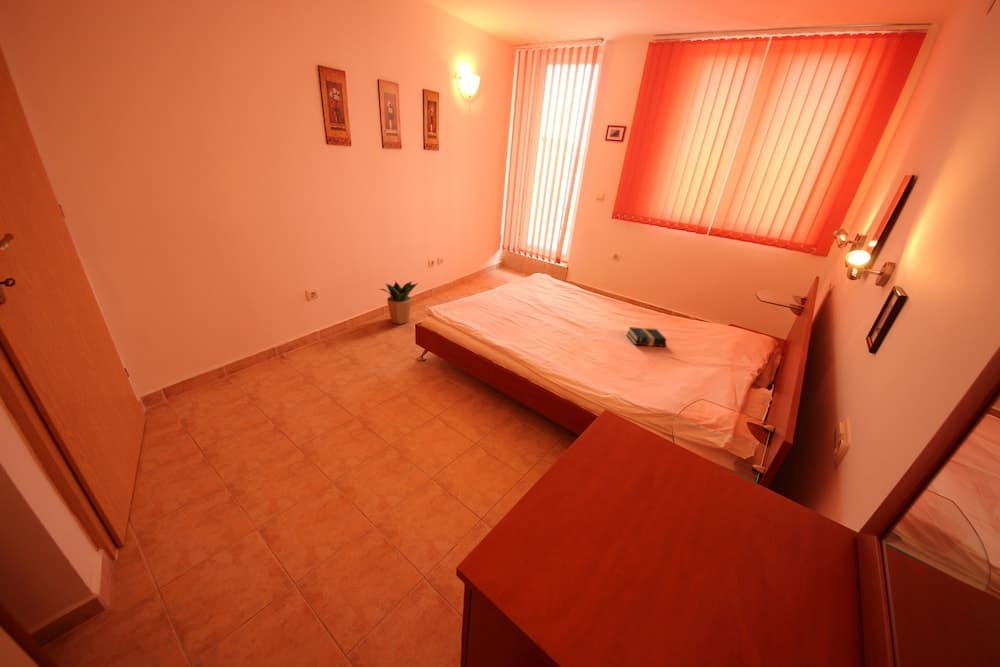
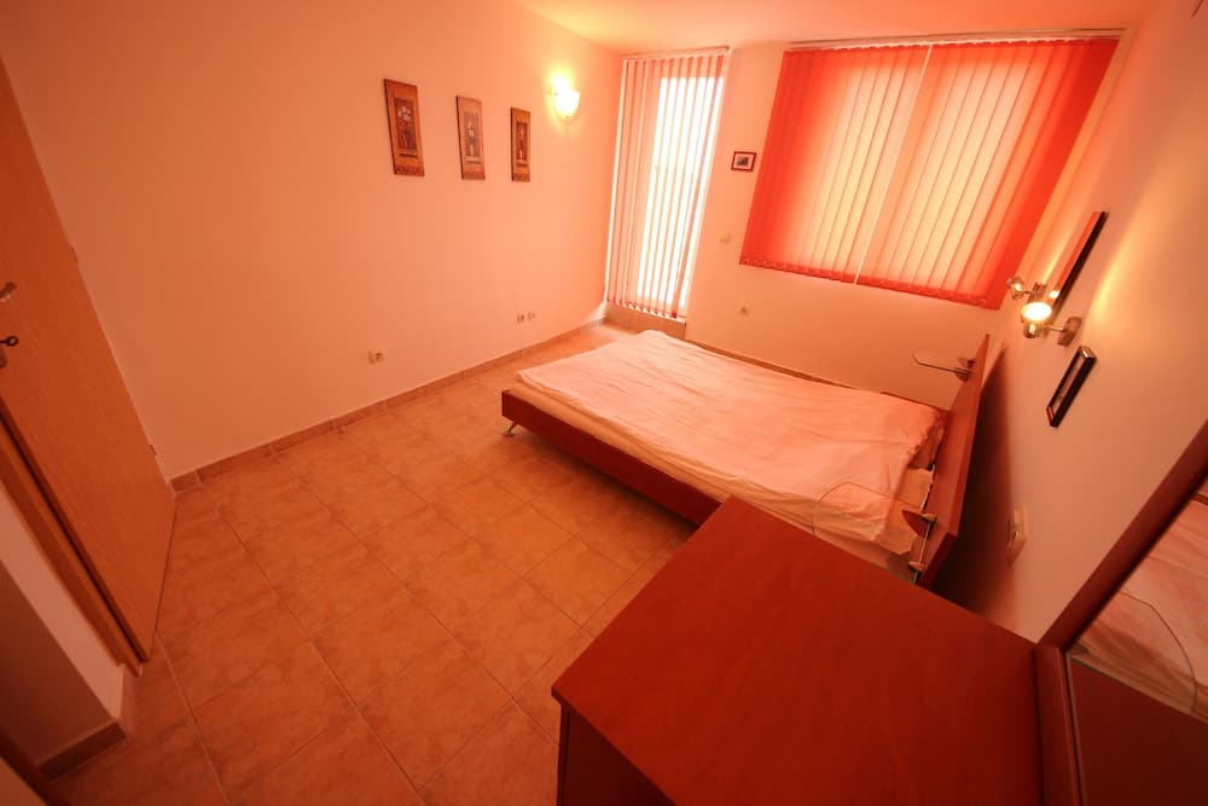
- hardback book (646, 336)
- potted plant (401, 302)
